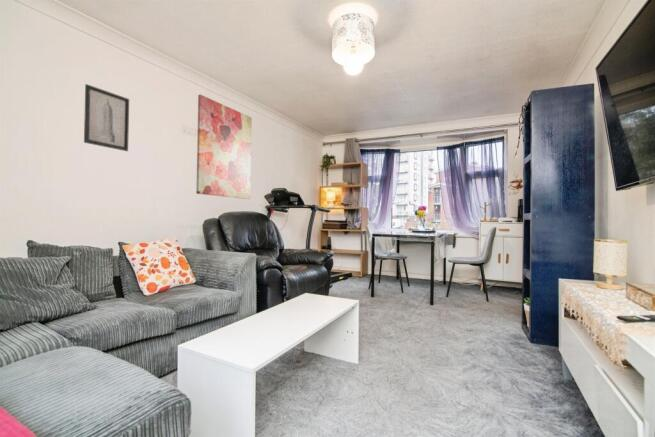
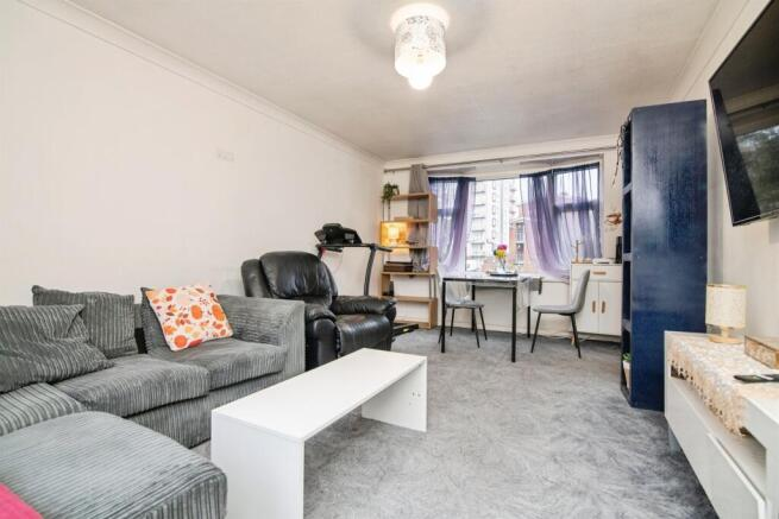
- wall art (226, 151)
- wall art (107, 119)
